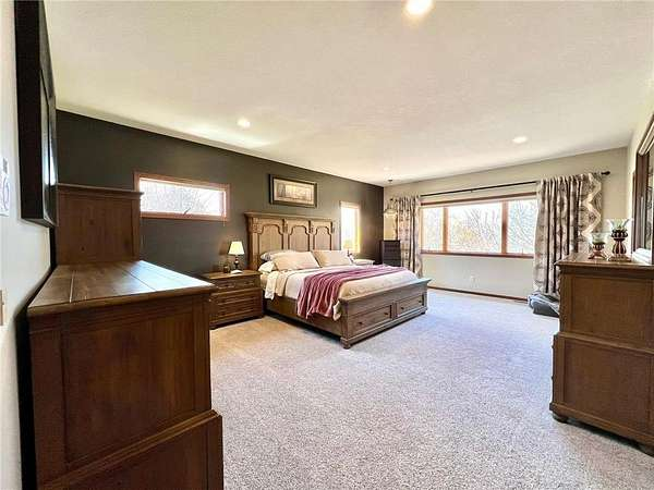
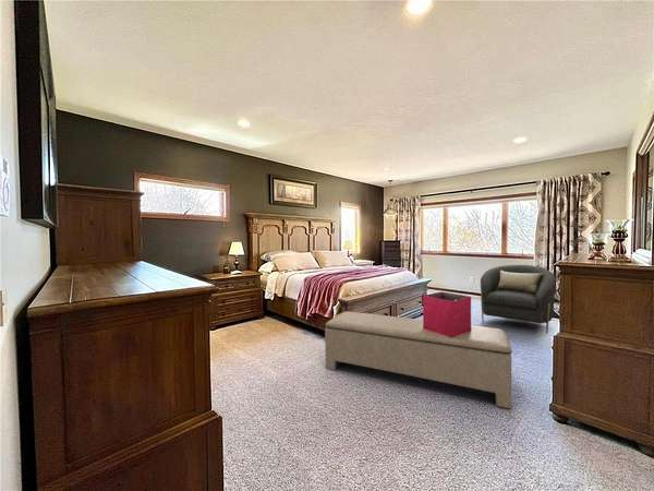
+ storage bin (447, 312)
+ bench (410, 349)
+ armchair (516, 295)
